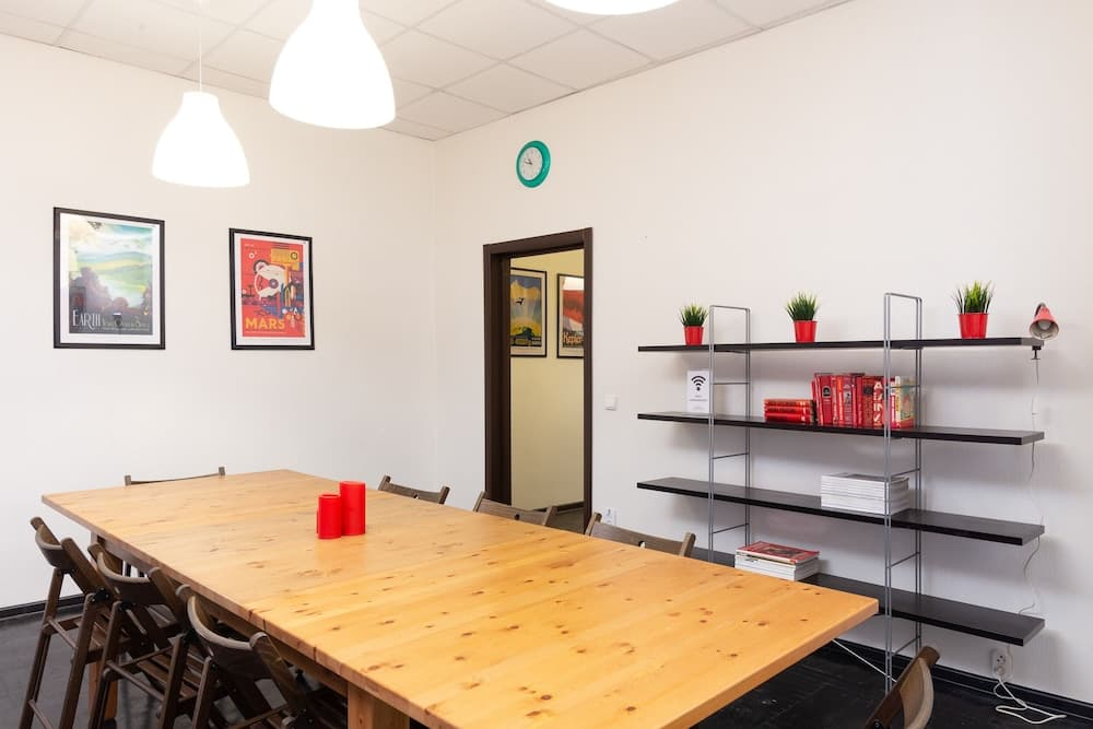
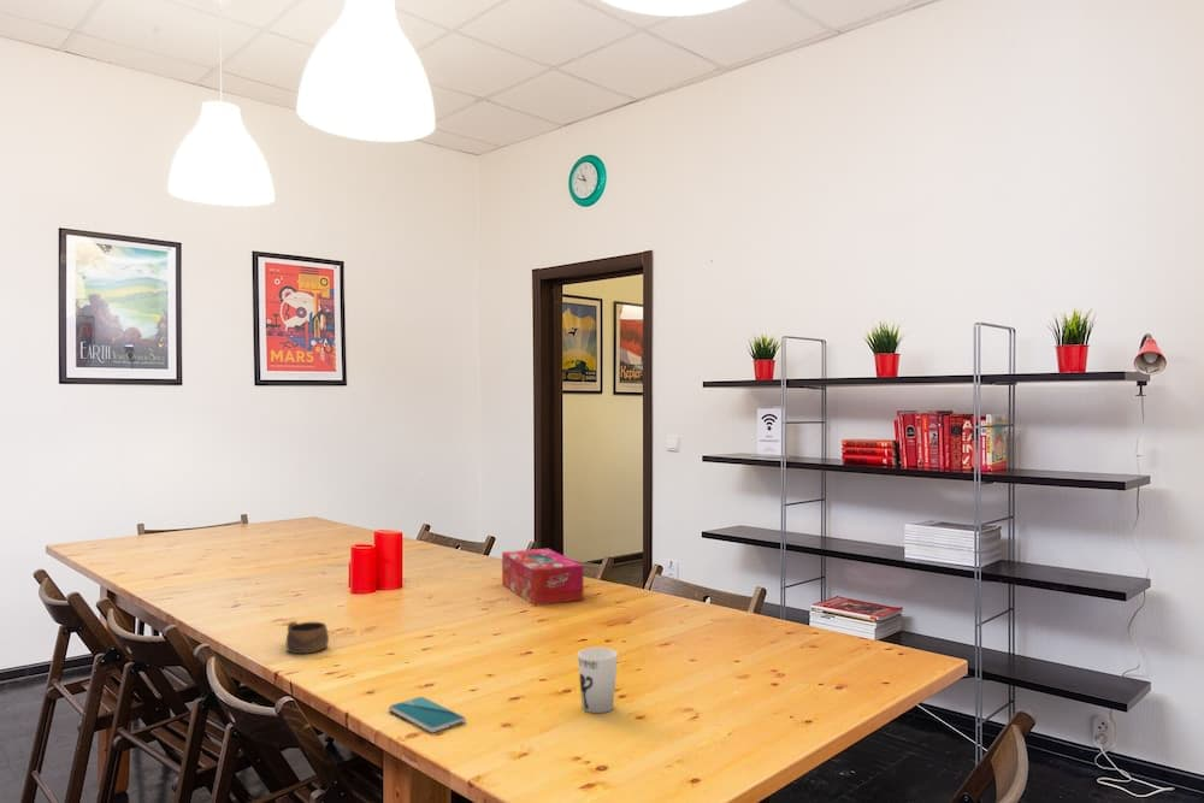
+ smartphone (426, 713)
+ tissue box (541, 574)
+ cup (305, 636)
+ cup (597, 679)
